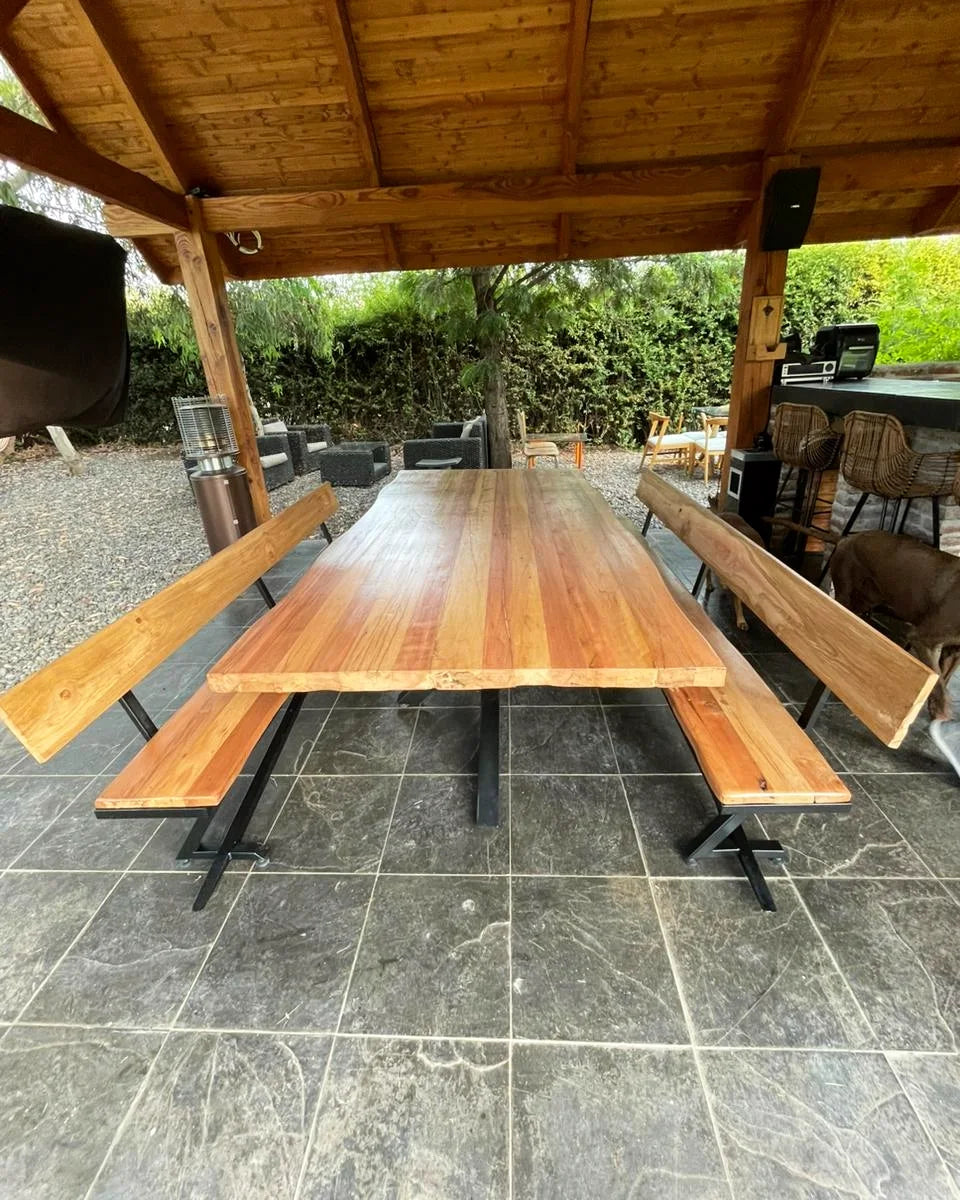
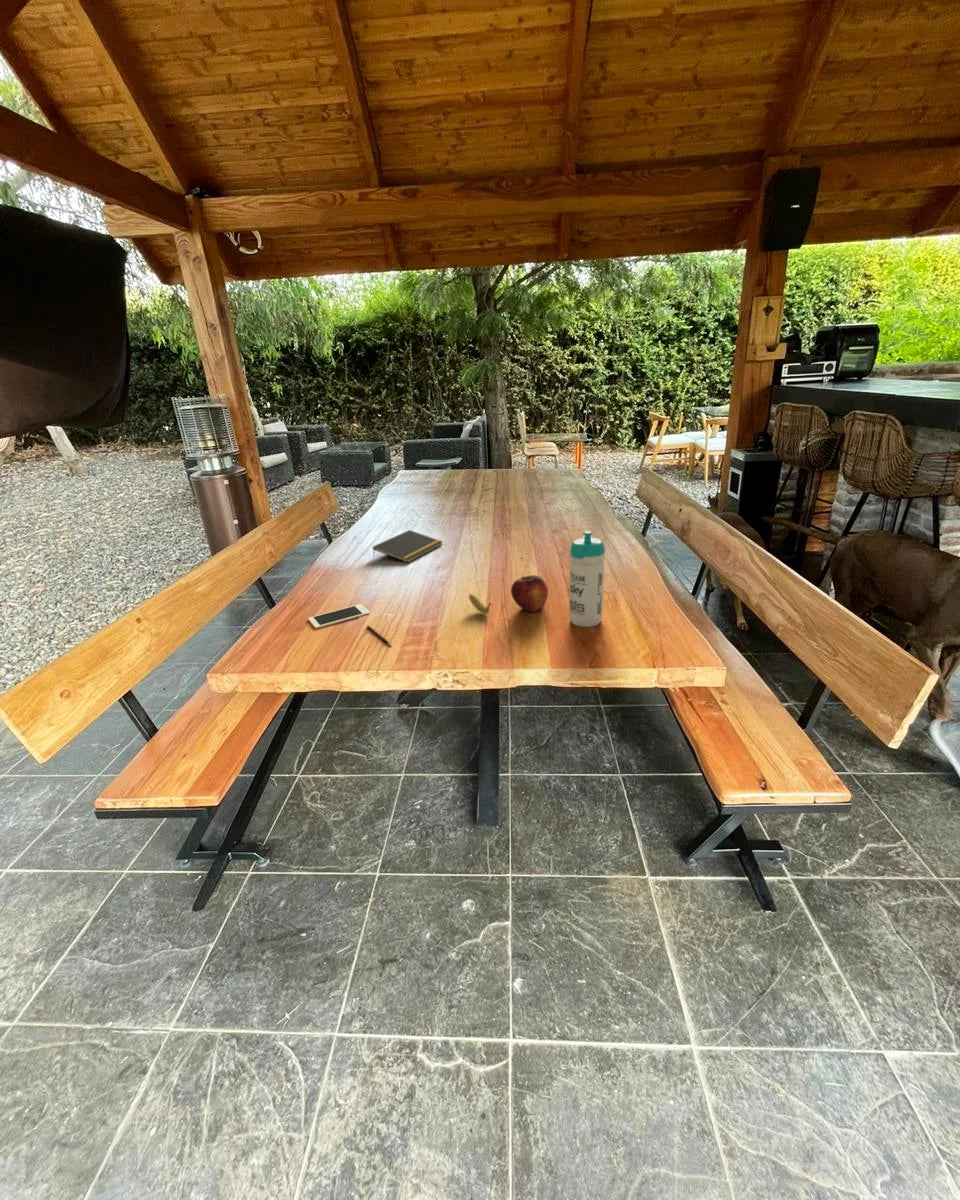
+ fruit (530, 592)
+ notepad (408, 545)
+ cell phone (339, 616)
+ pen (379, 635)
+ banana (480, 604)
+ water bottle (586, 578)
